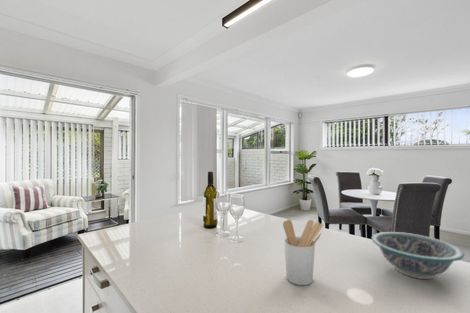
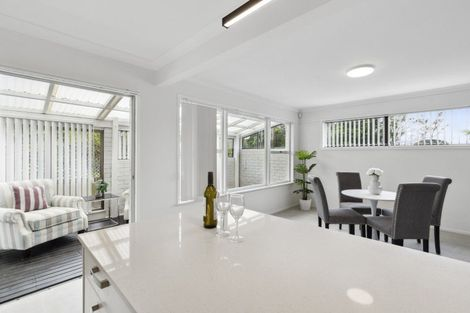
- bowl (413, 257)
- utensil holder (304, 249)
